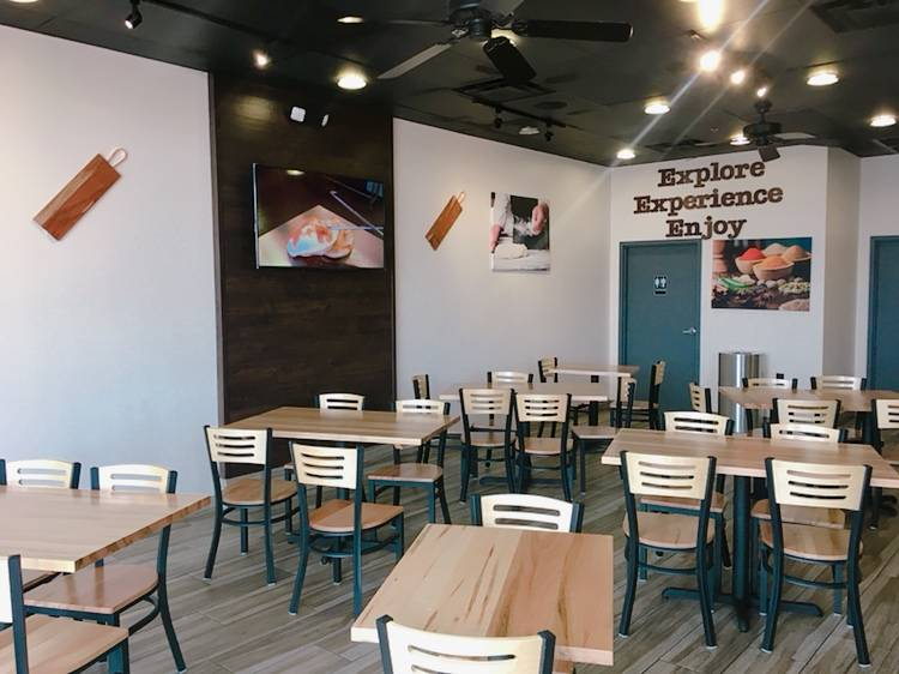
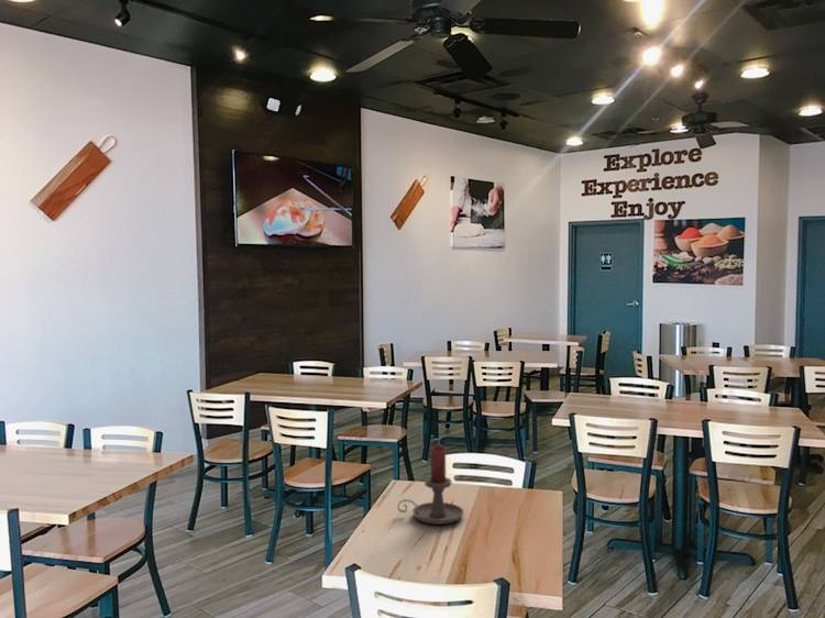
+ candle holder (430, 481)
